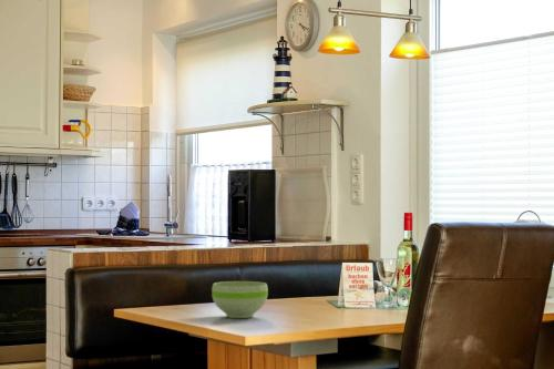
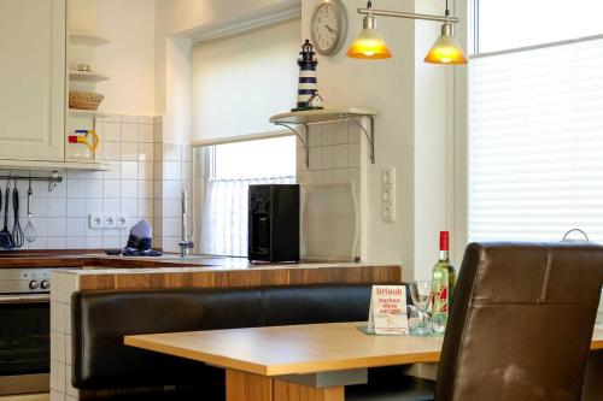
- bowl (239, 299)
